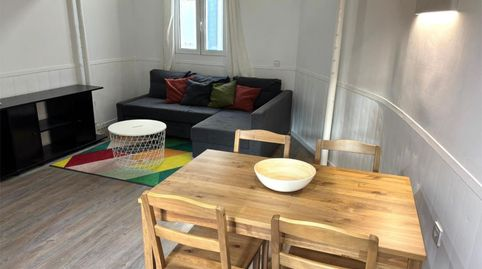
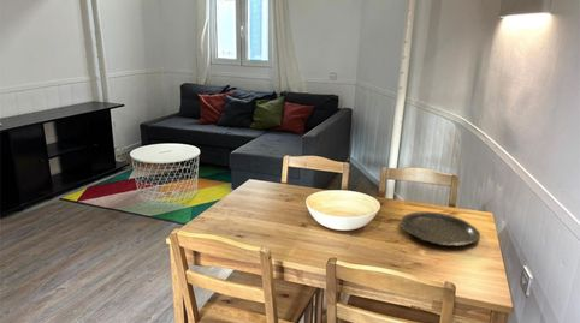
+ plate (438, 228)
